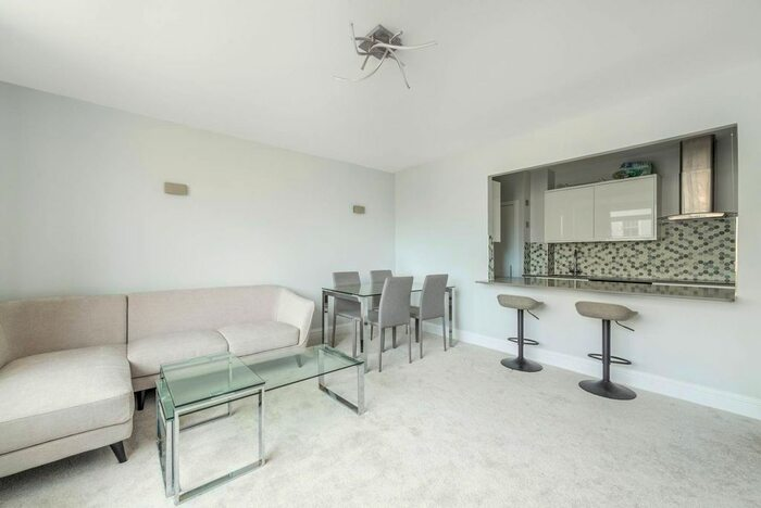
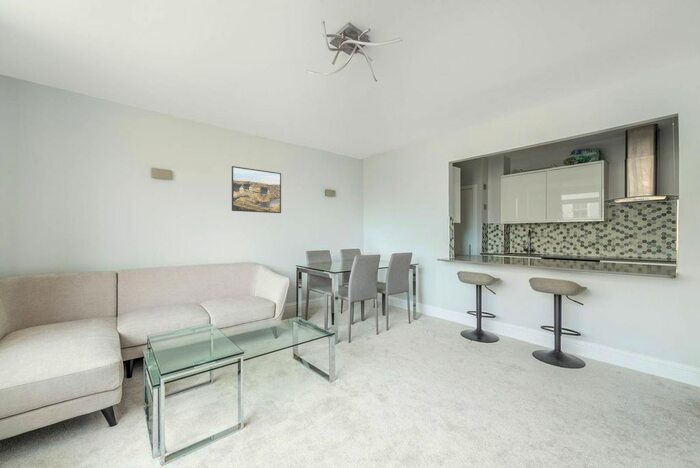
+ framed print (257, 191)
